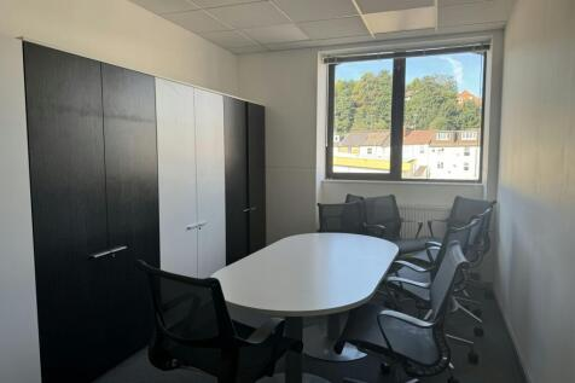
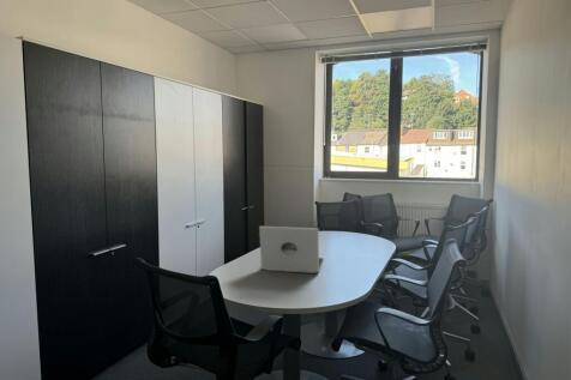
+ laptop (293, 245)
